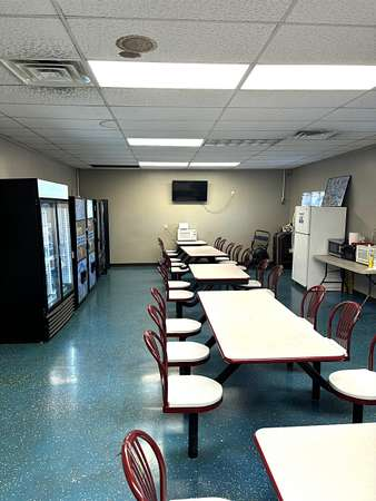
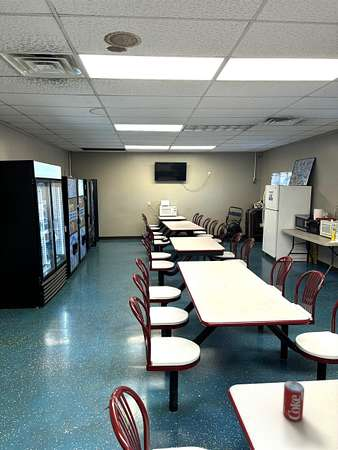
+ beverage can (293, 400)
